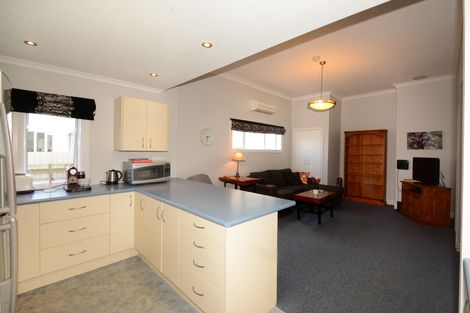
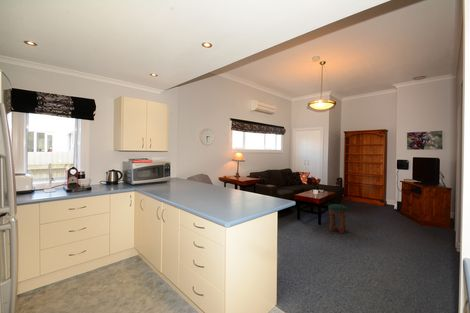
+ stool (340, 218)
